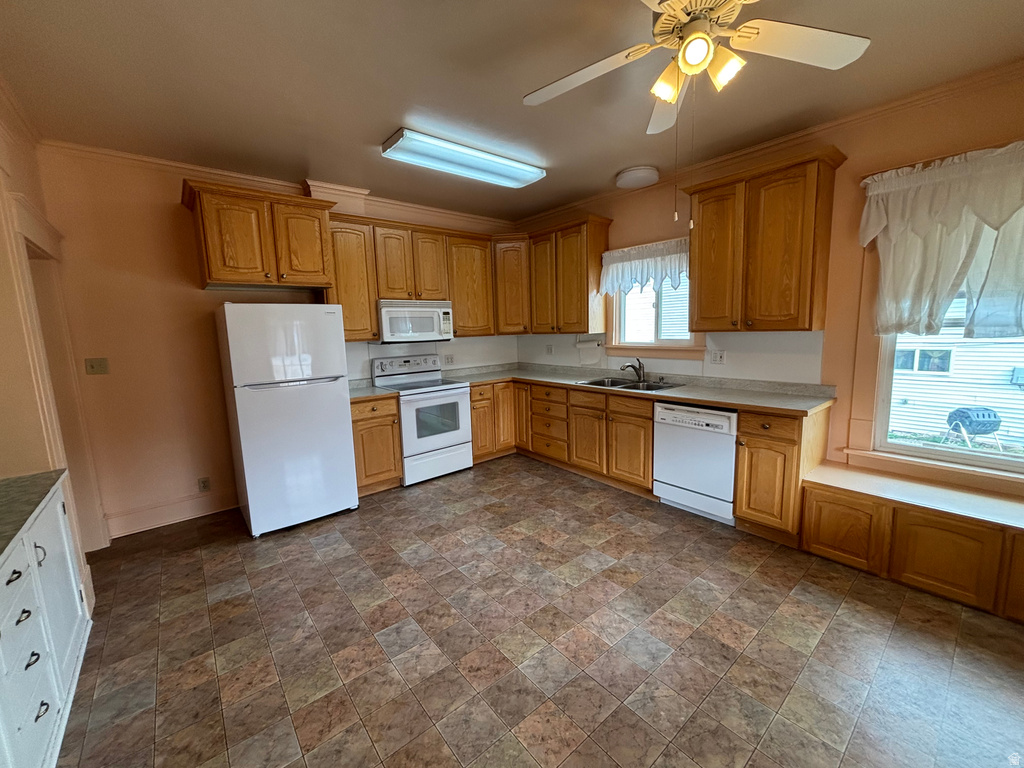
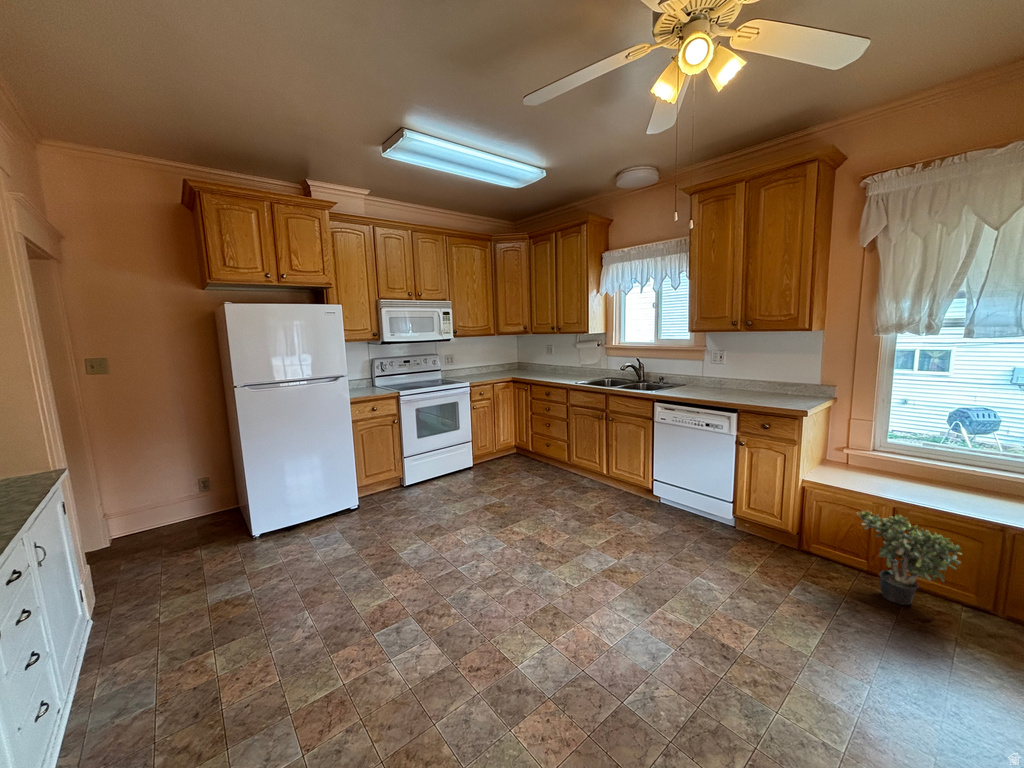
+ potted plant (902, 560)
